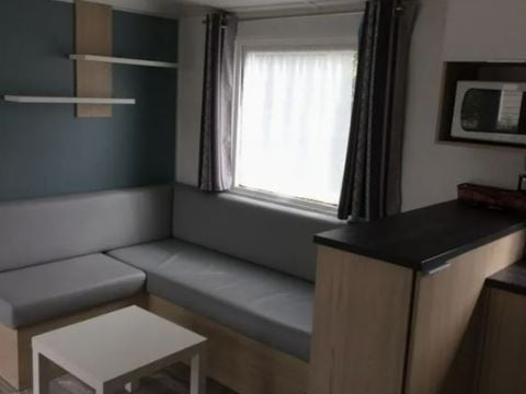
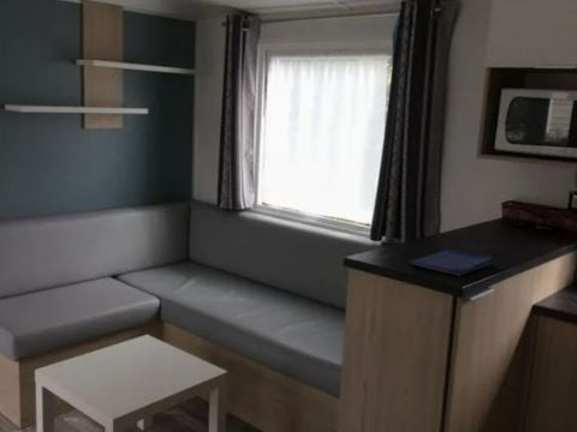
+ dish towel (452, 260)
